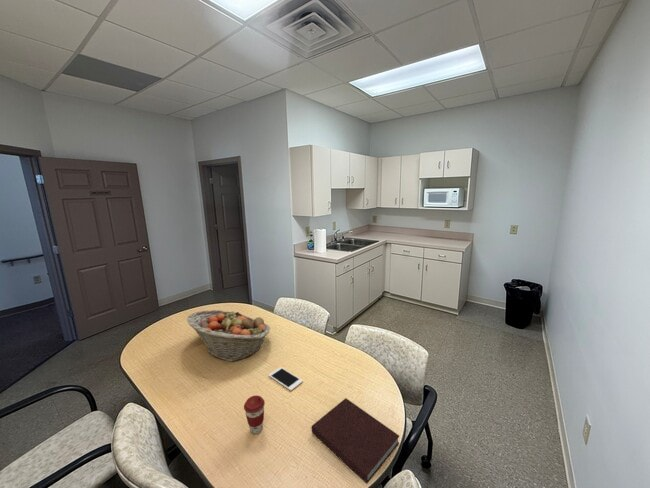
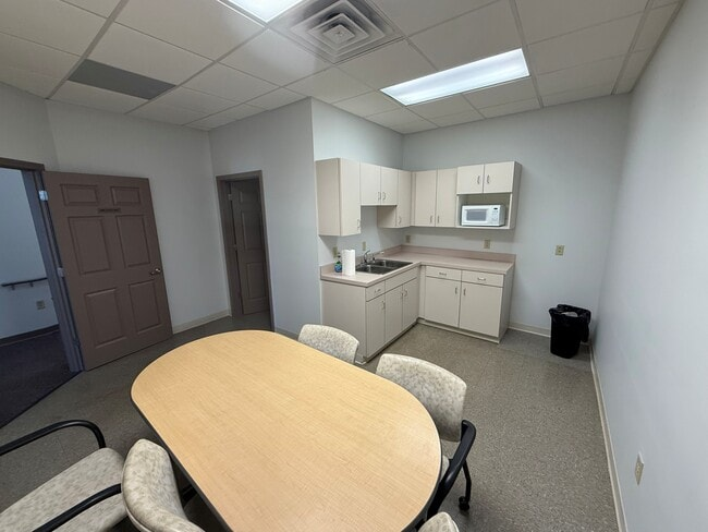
- cell phone (285, 378)
- coffee cup (255, 415)
- notebook (354, 434)
- fruit basket (229, 329)
